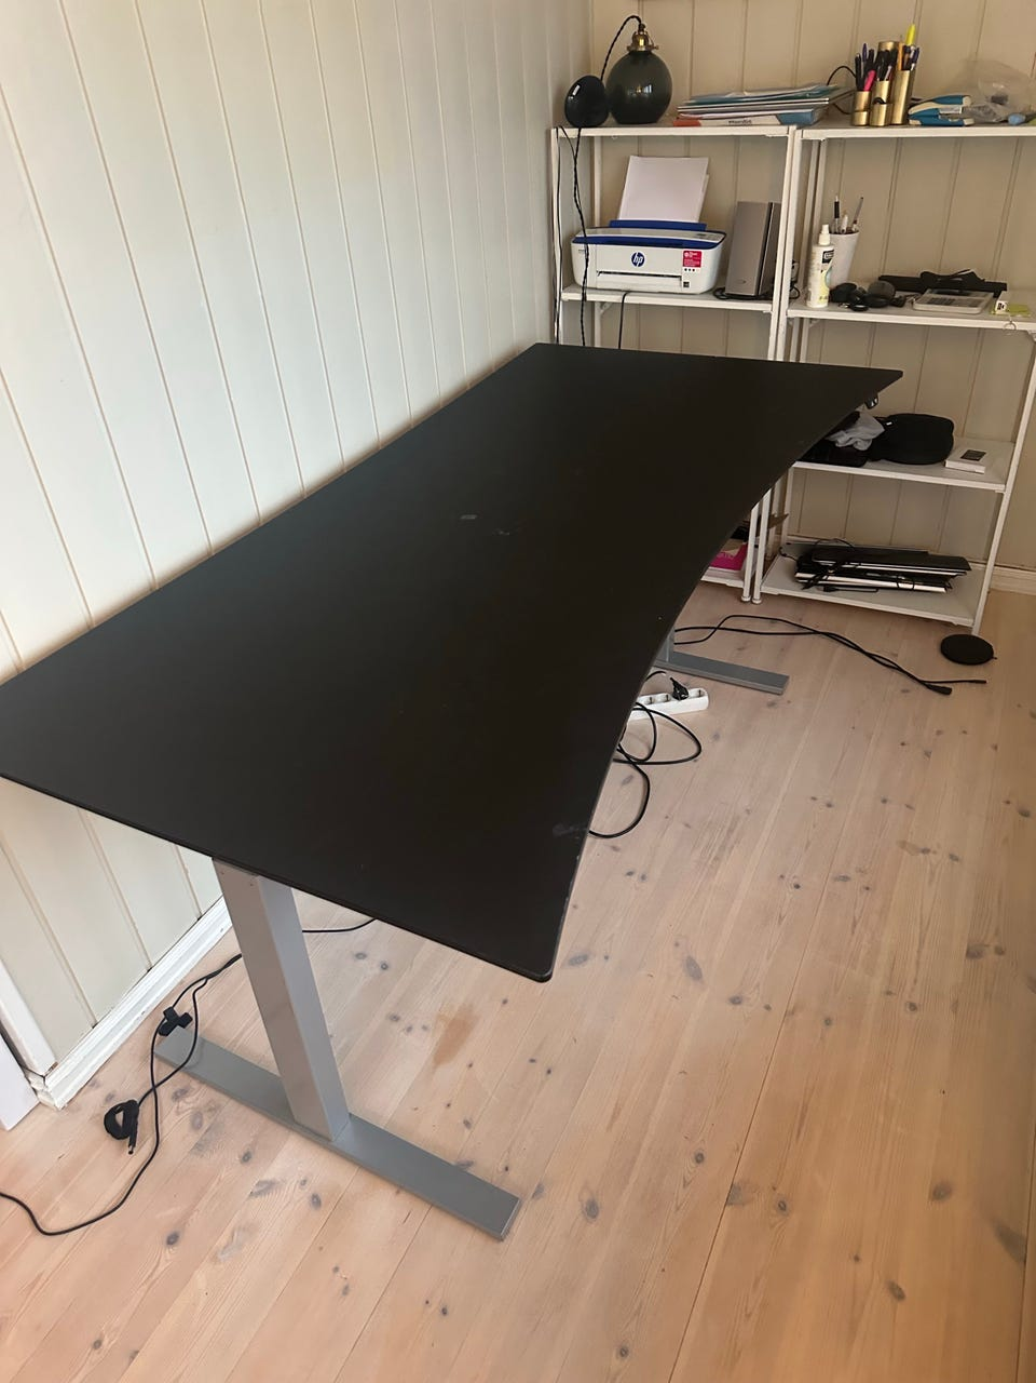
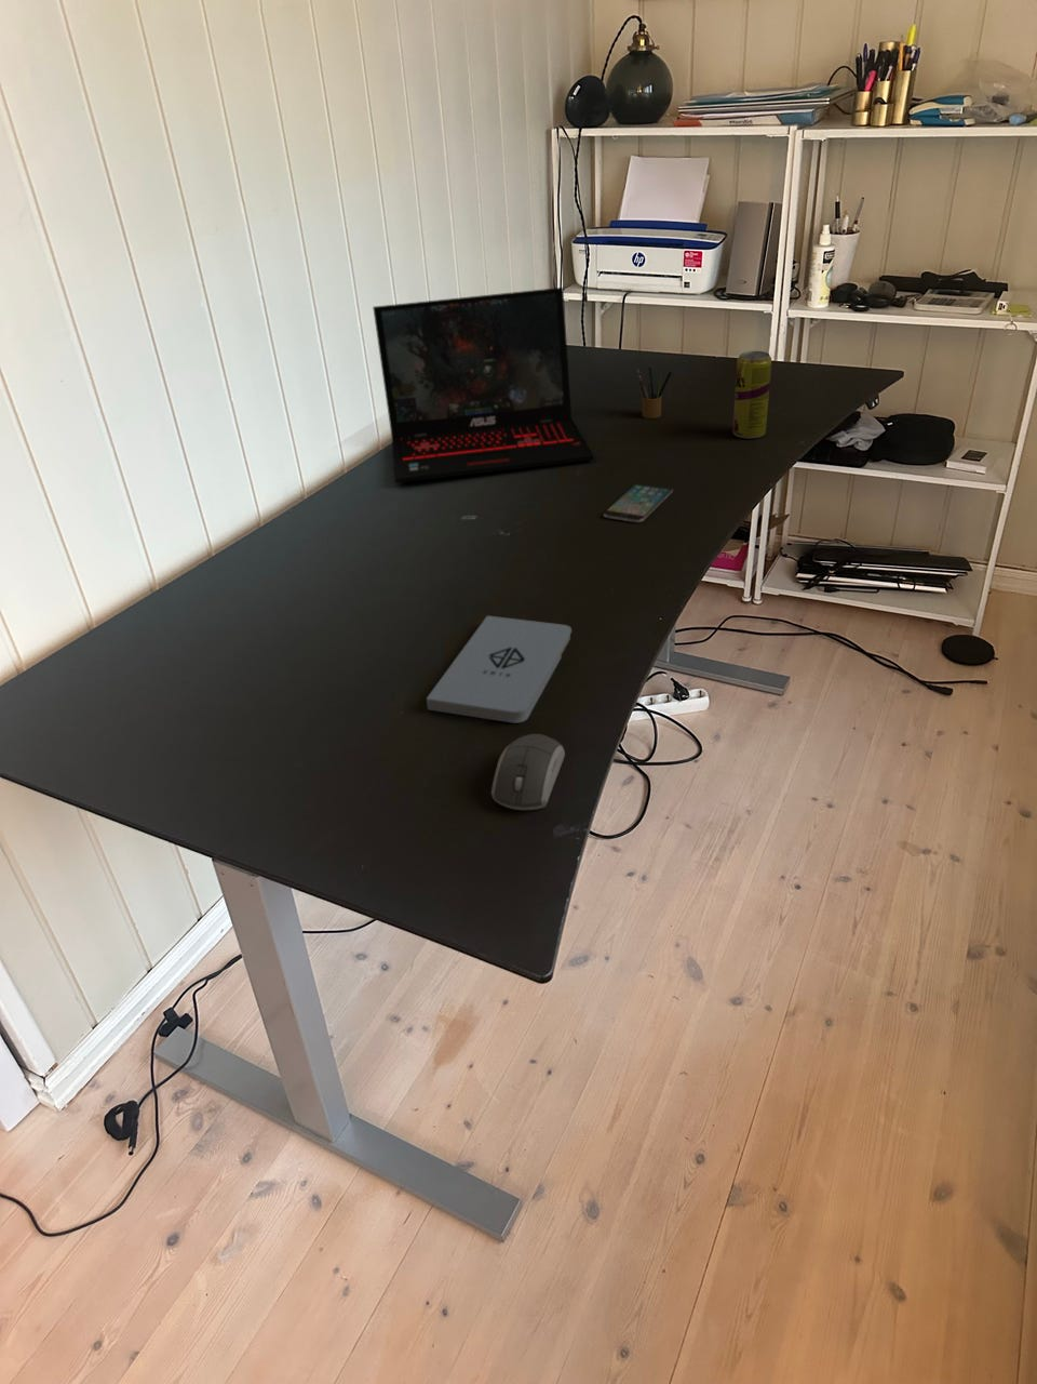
+ beverage can (752, 394)
+ pencil box (652, 390)
+ computer mouse (529, 761)
+ laptop (480, 383)
+ smartphone (638, 501)
+ notepad (503, 665)
